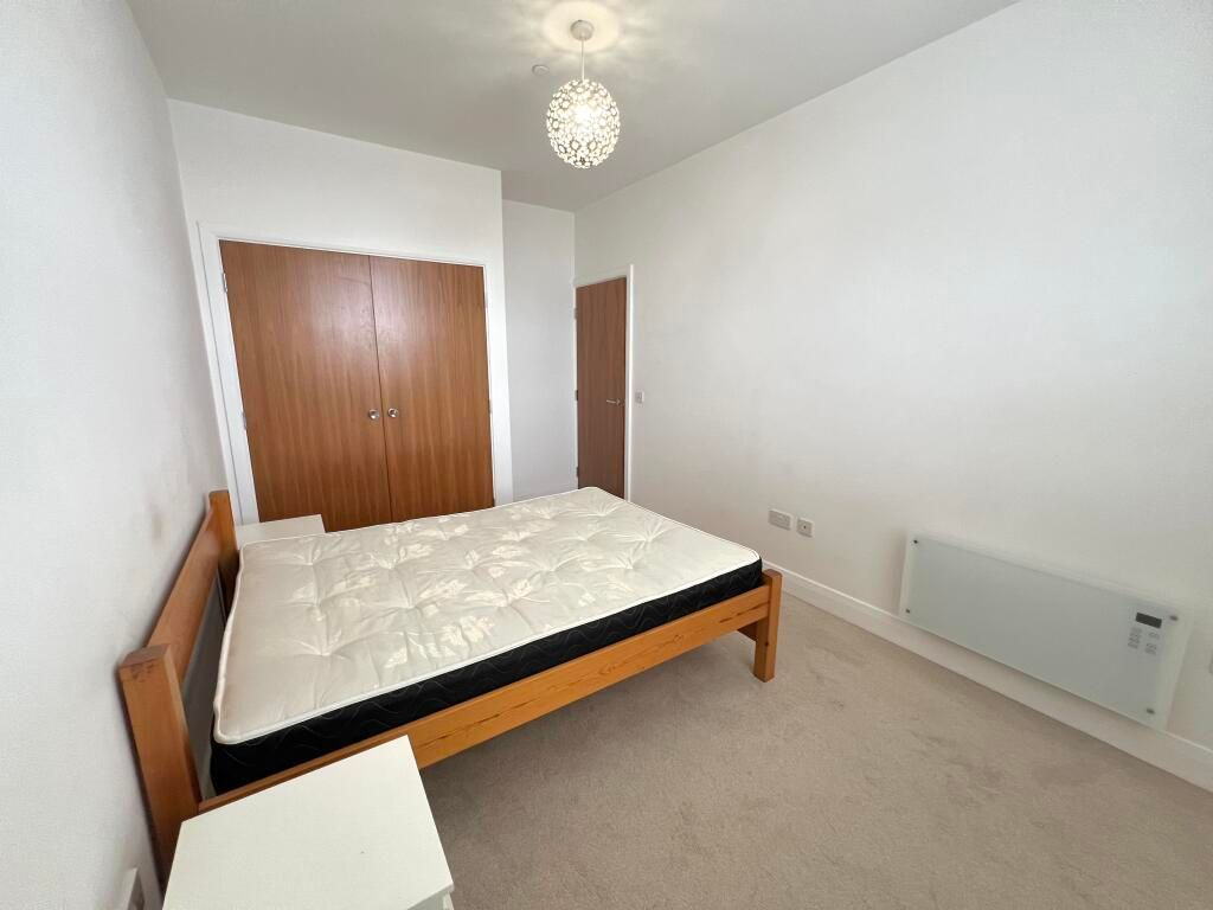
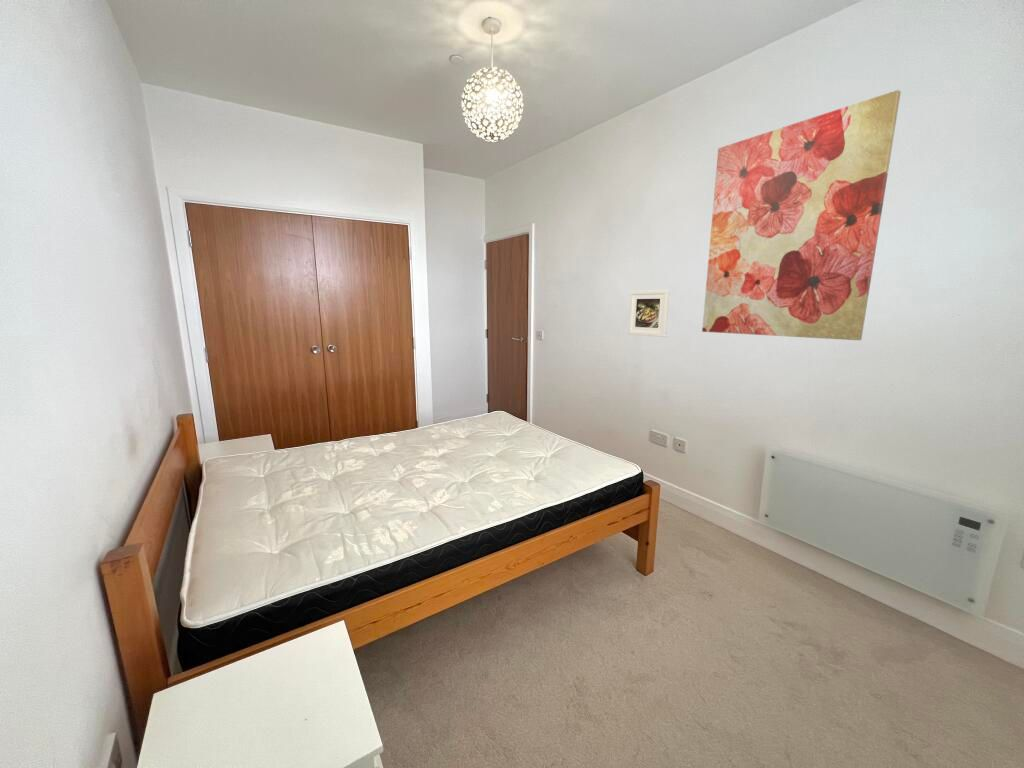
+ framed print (647, 313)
+ wall art (782, 234)
